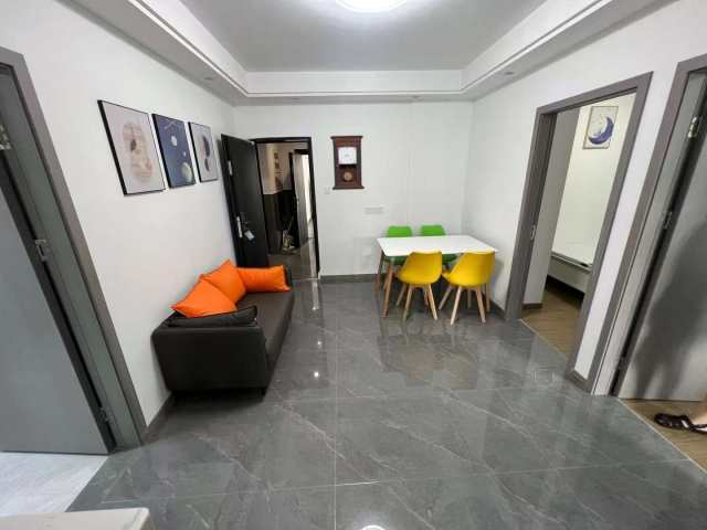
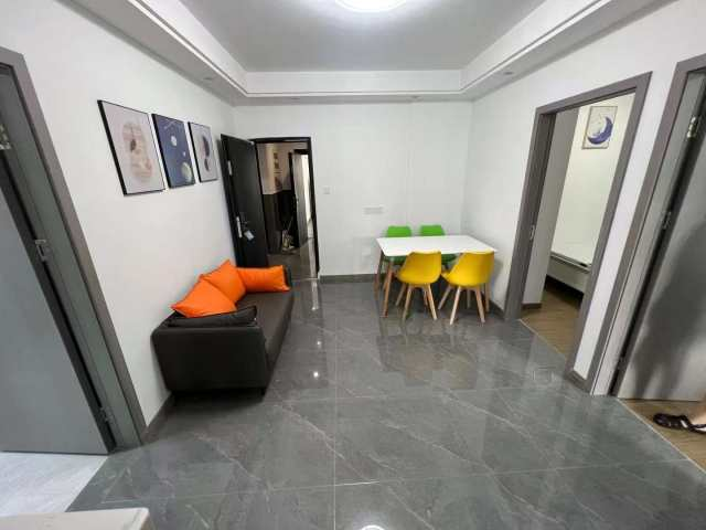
- pendulum clock (347, 163)
